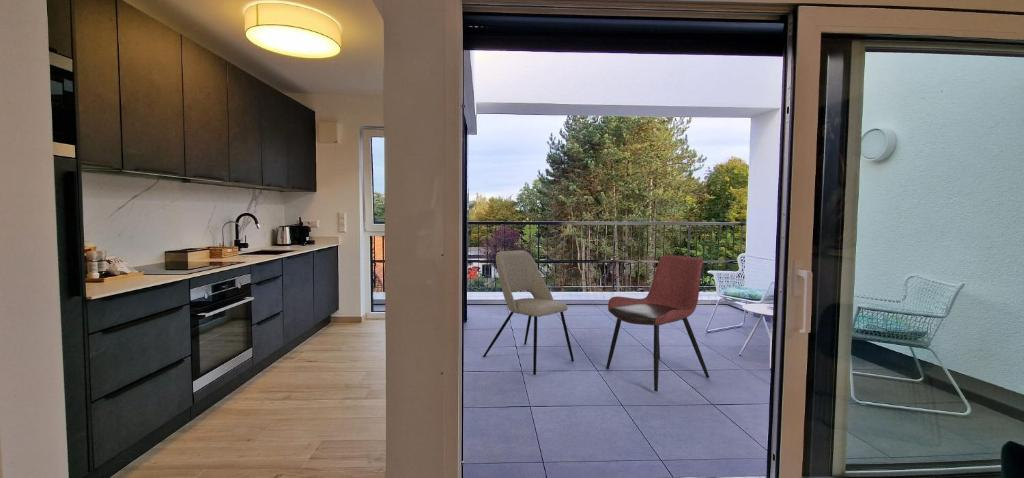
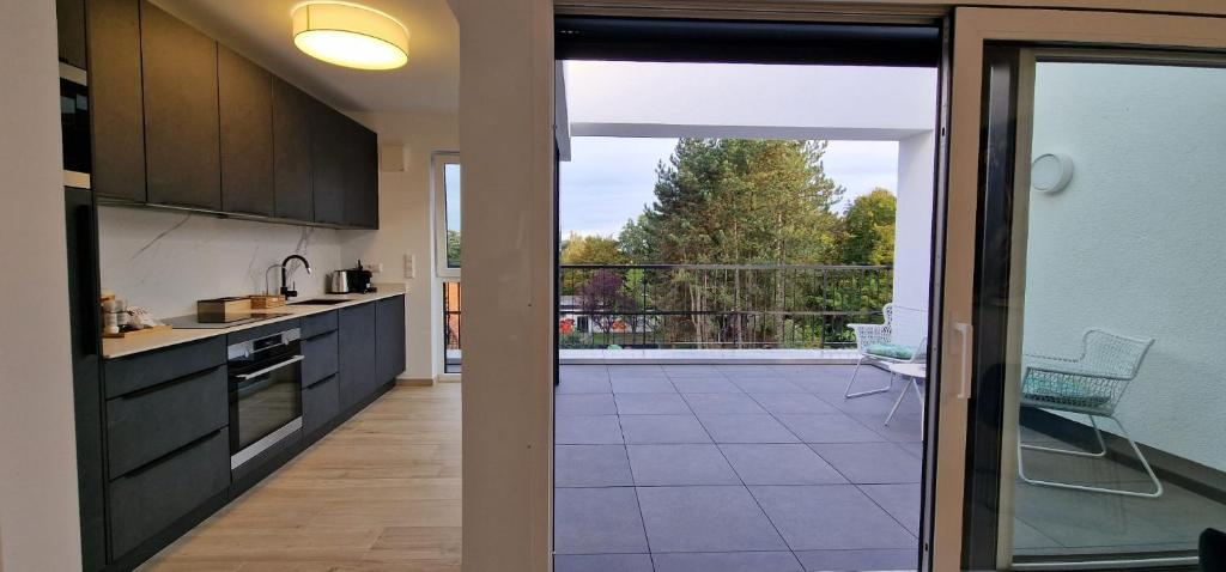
- dining chair (657, 315)
- dining chair (528, 305)
